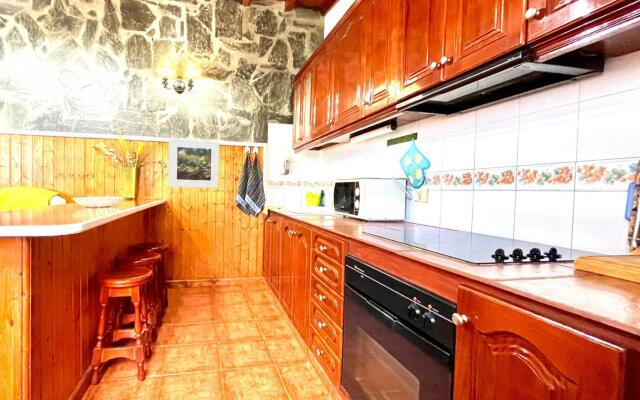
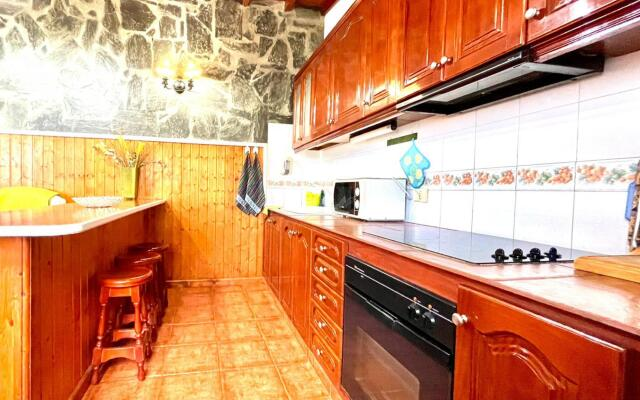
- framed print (194, 164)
